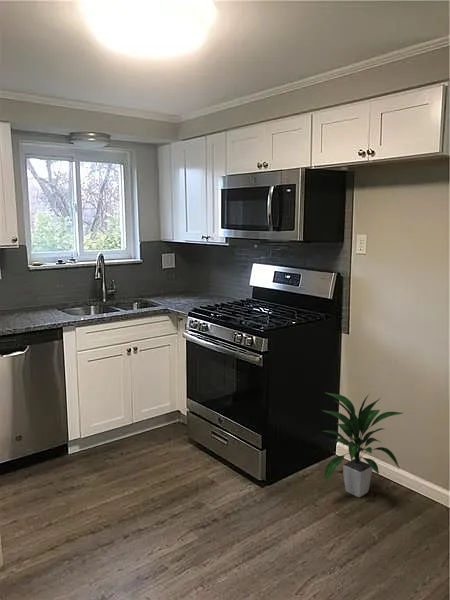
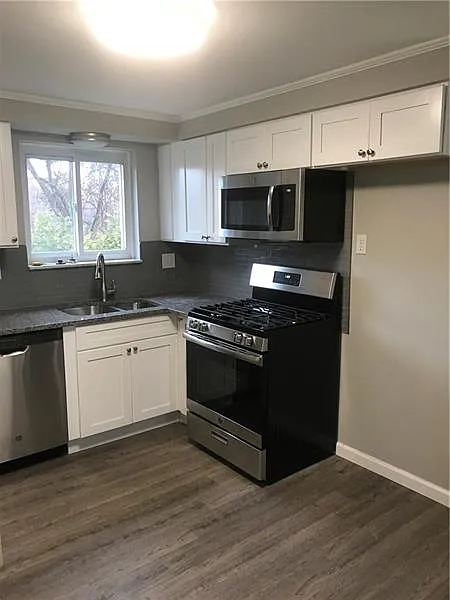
- indoor plant (354, 441)
